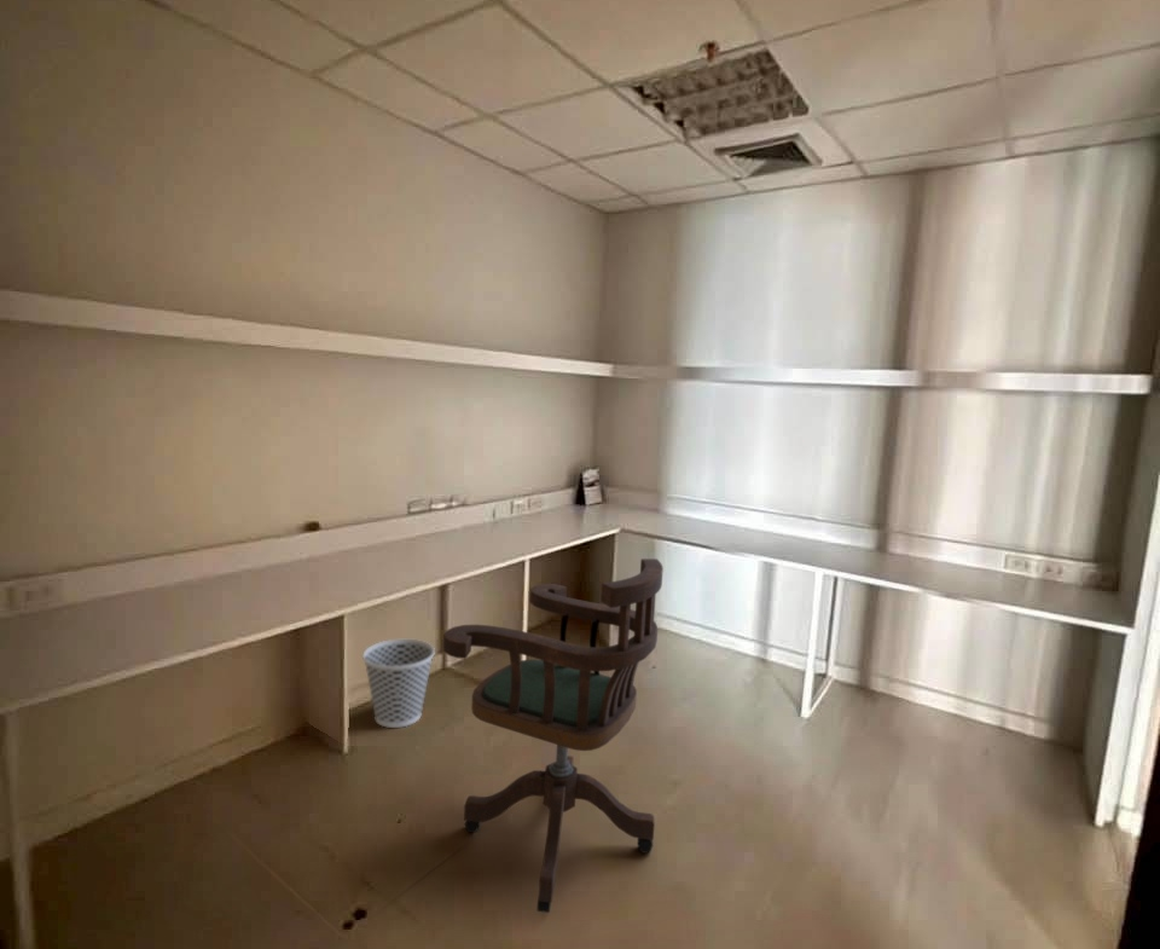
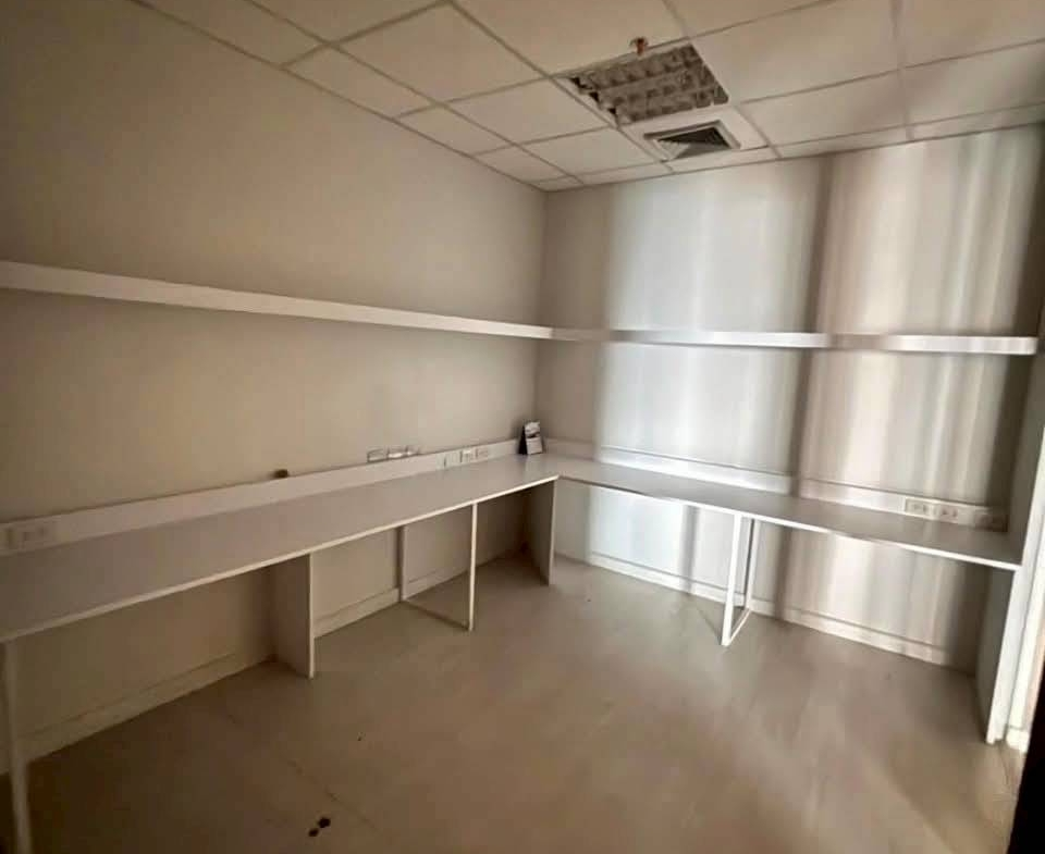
- wastebasket (399, 684)
- office chair (563, 704)
